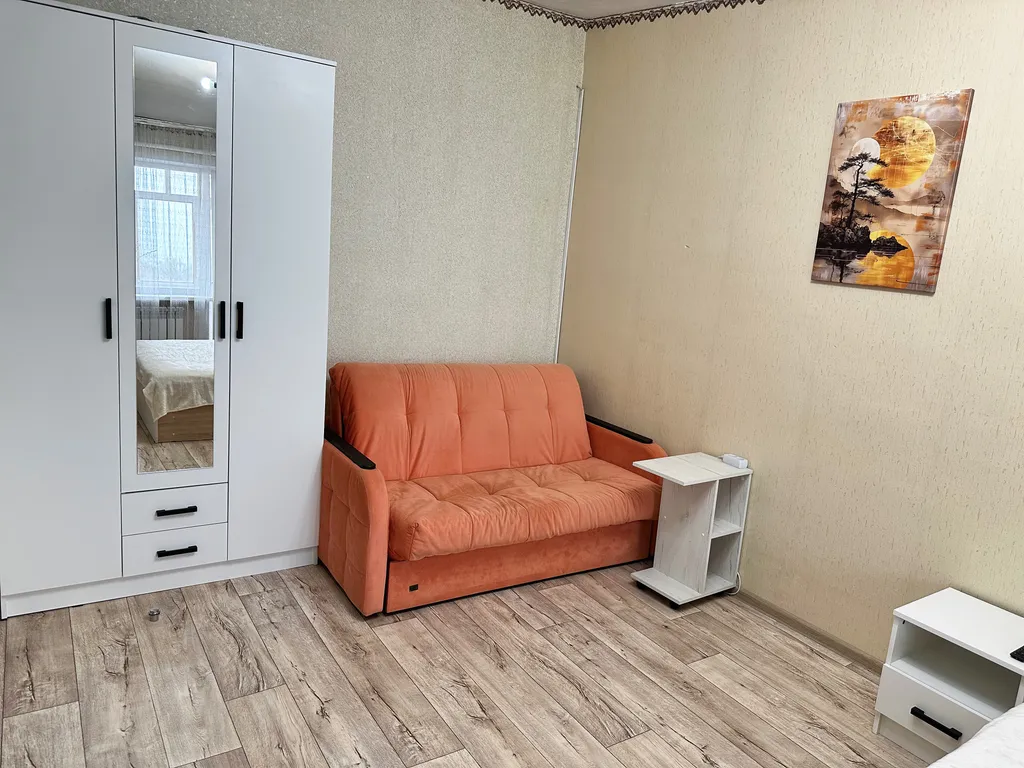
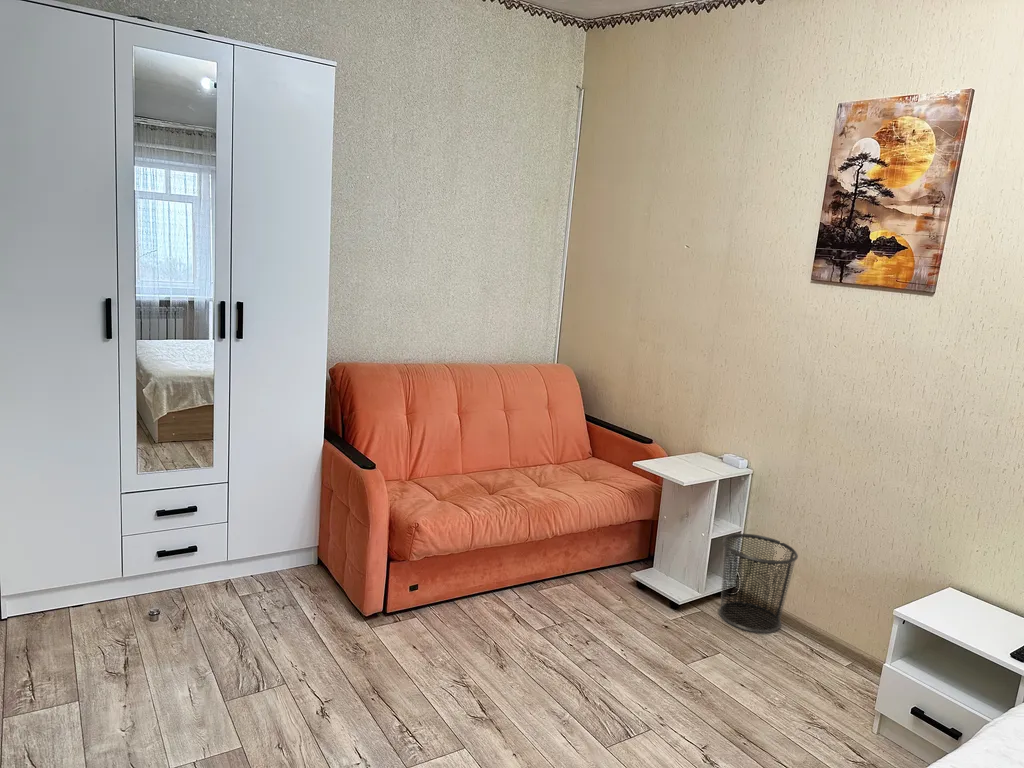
+ waste bin (754, 583)
